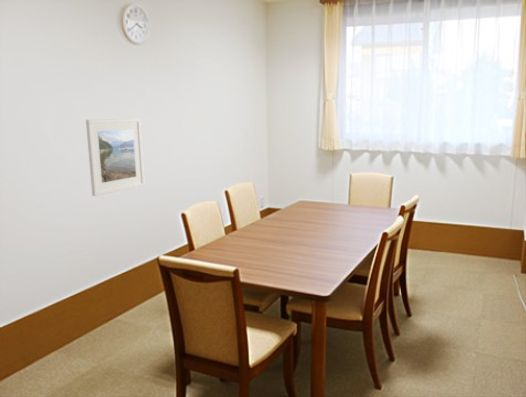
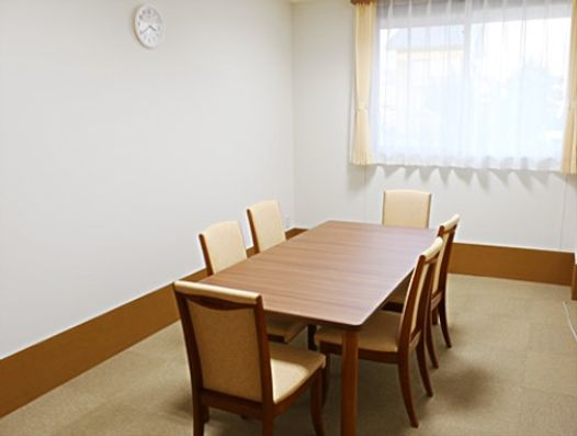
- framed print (117, 155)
